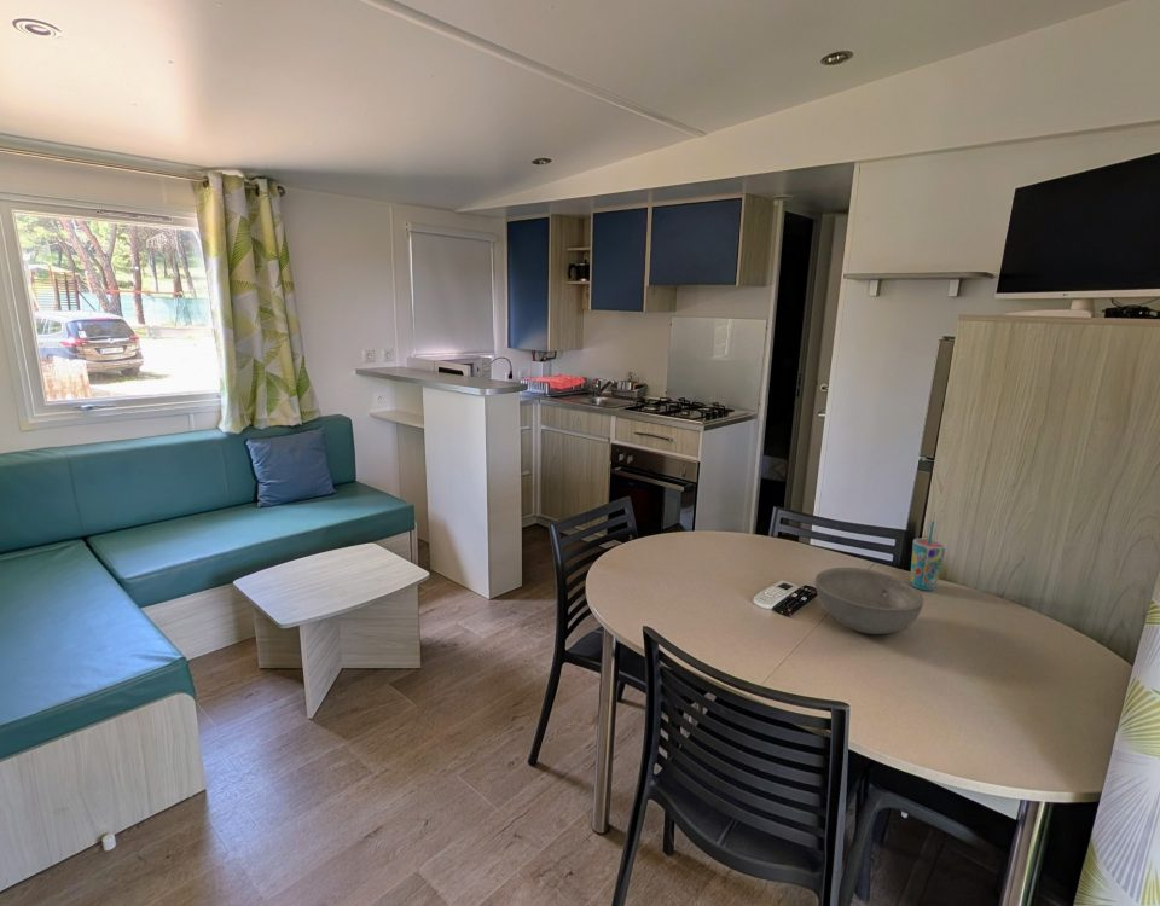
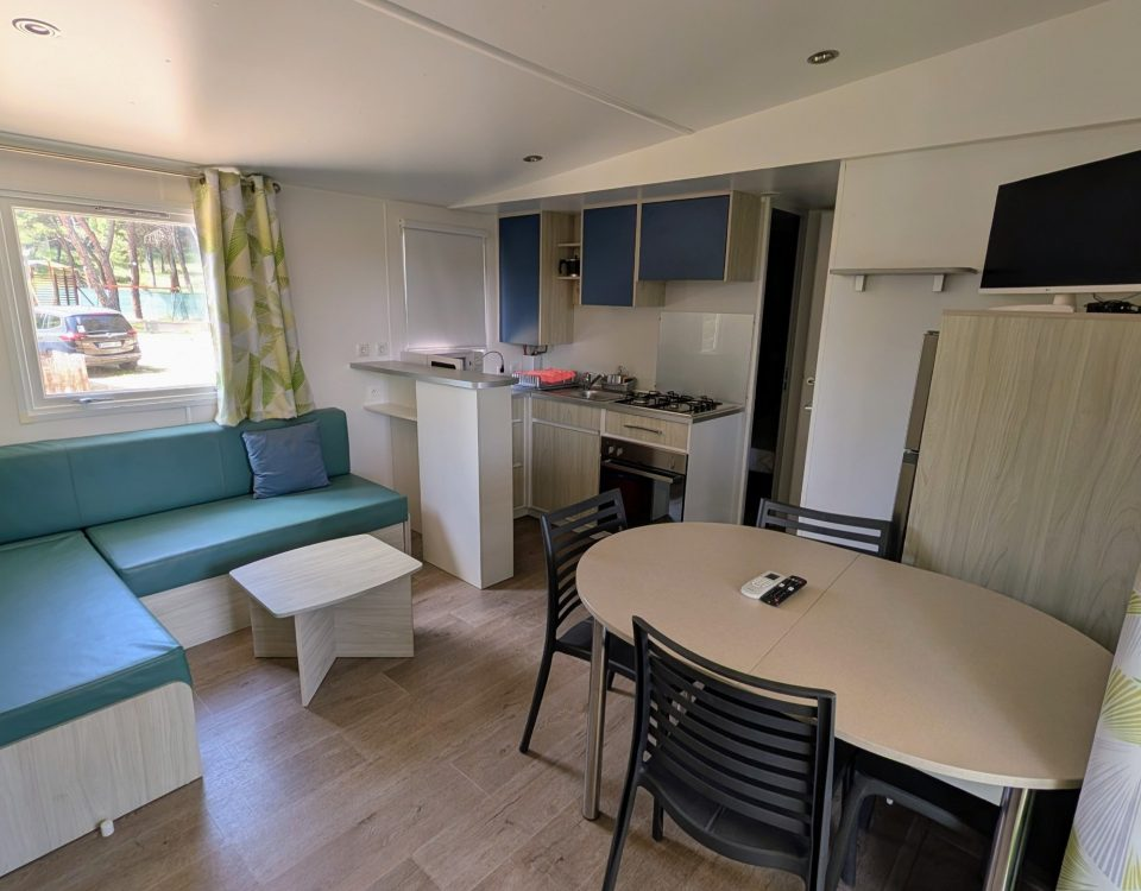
- cup (927, 553)
- bowl (864, 605)
